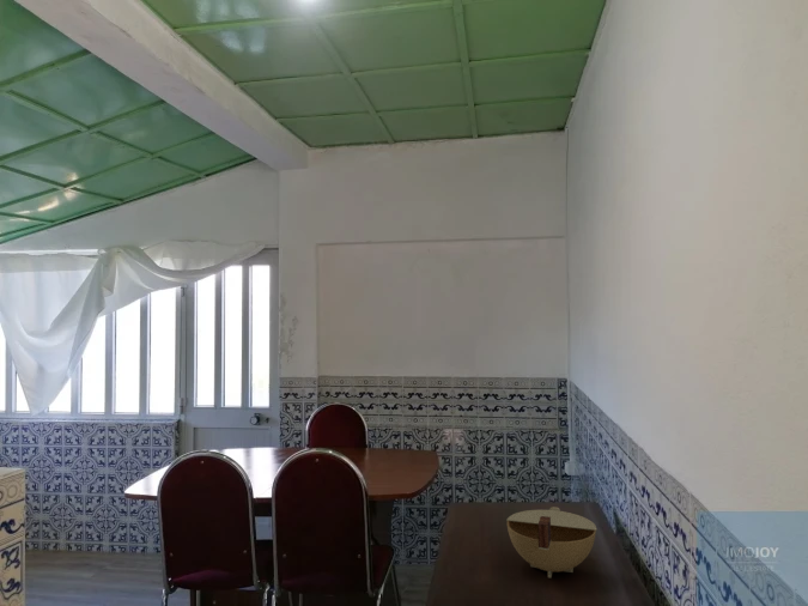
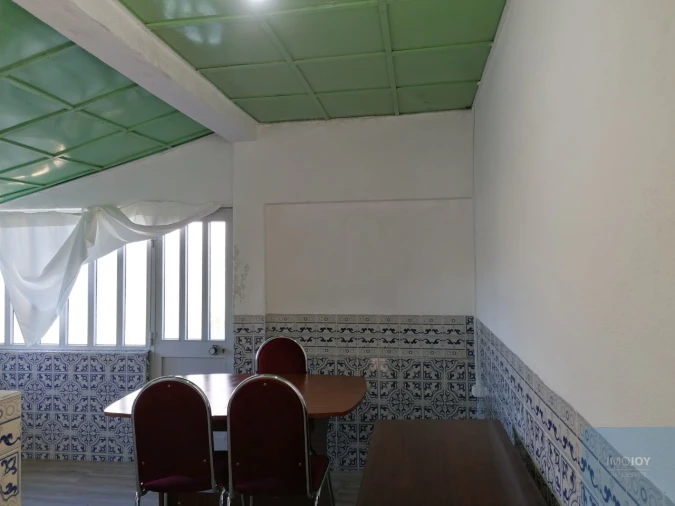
- bowl (549, 537)
